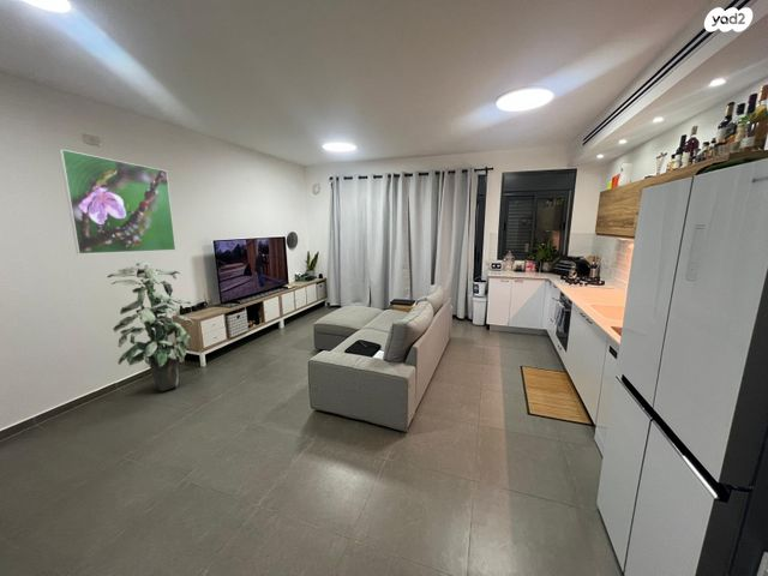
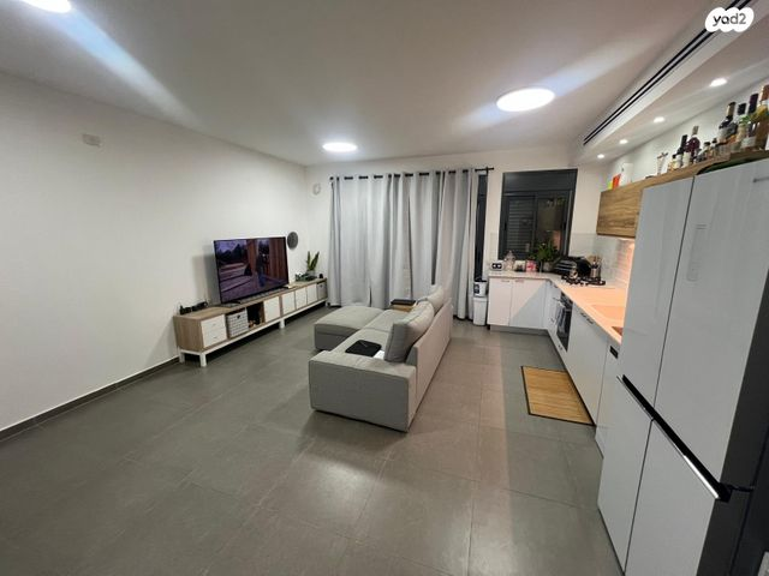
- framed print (126, 208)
- indoor plant (154, 326)
